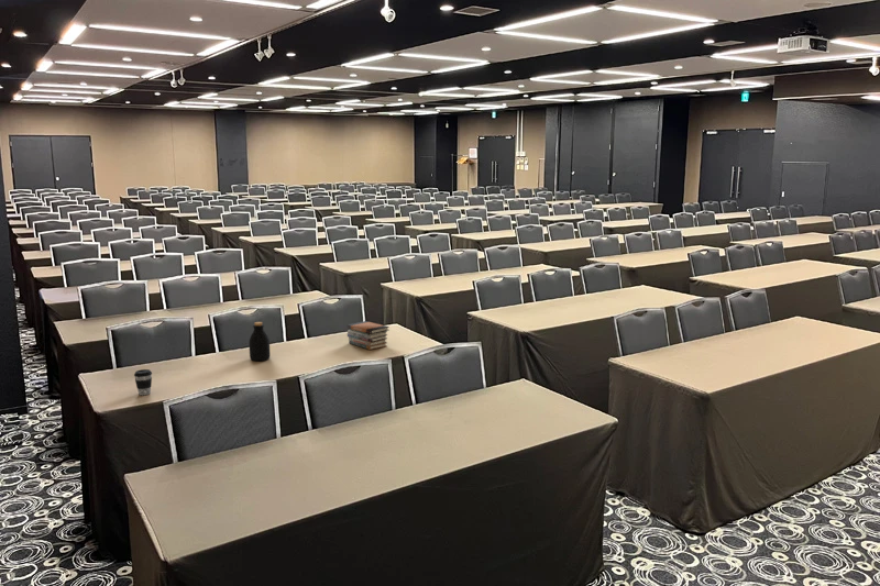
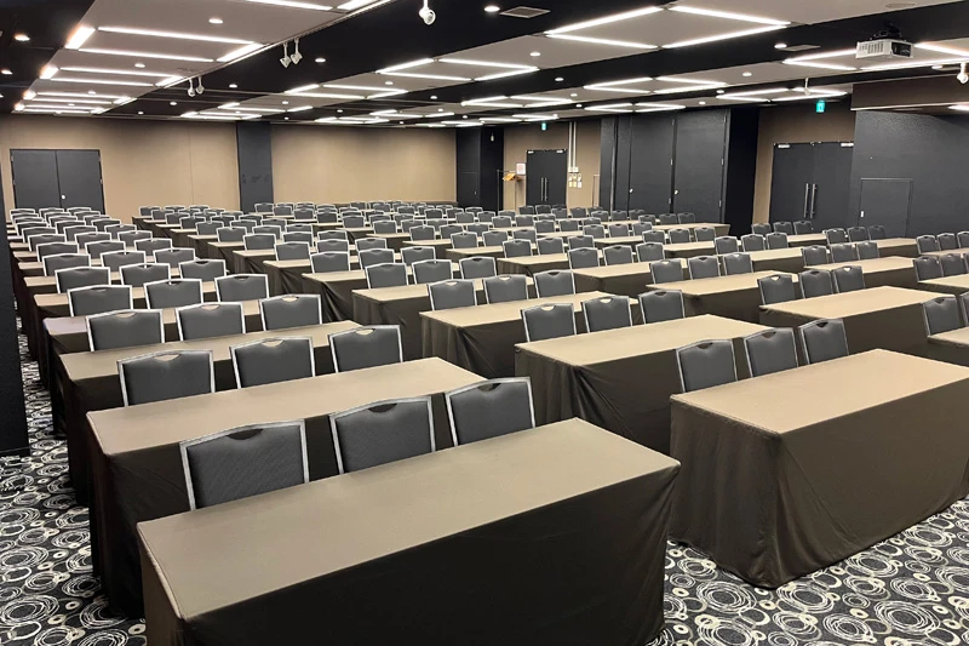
- book stack (367, 334)
- coffee cup (143, 382)
- bottle (258, 341)
